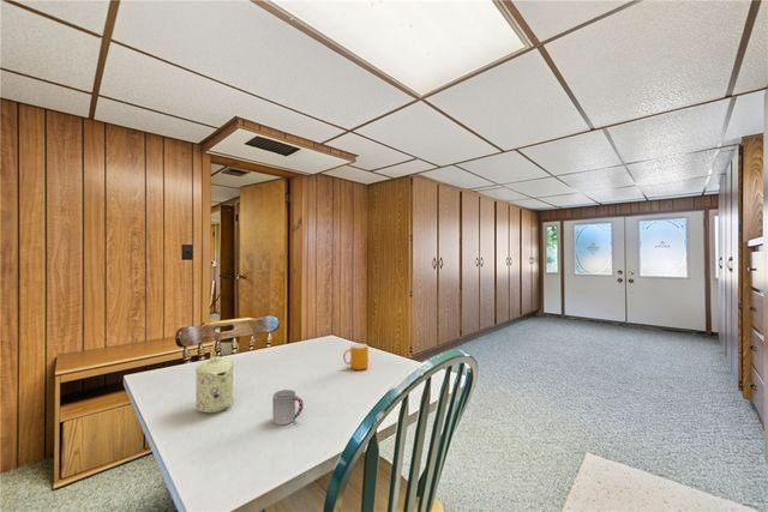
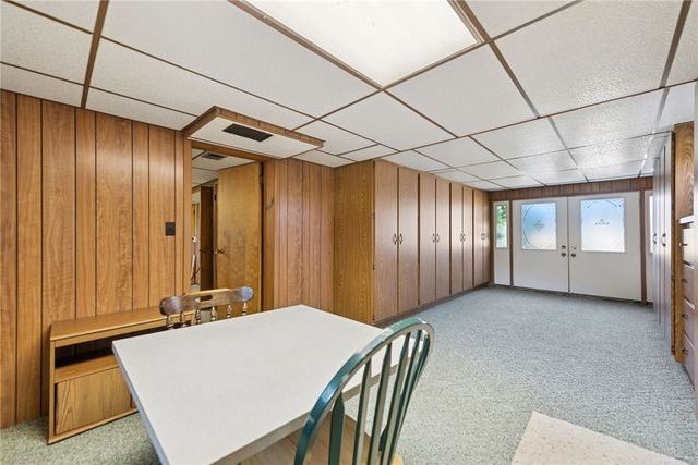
- cup (288, 406)
- mug (214, 381)
- mug (355, 357)
